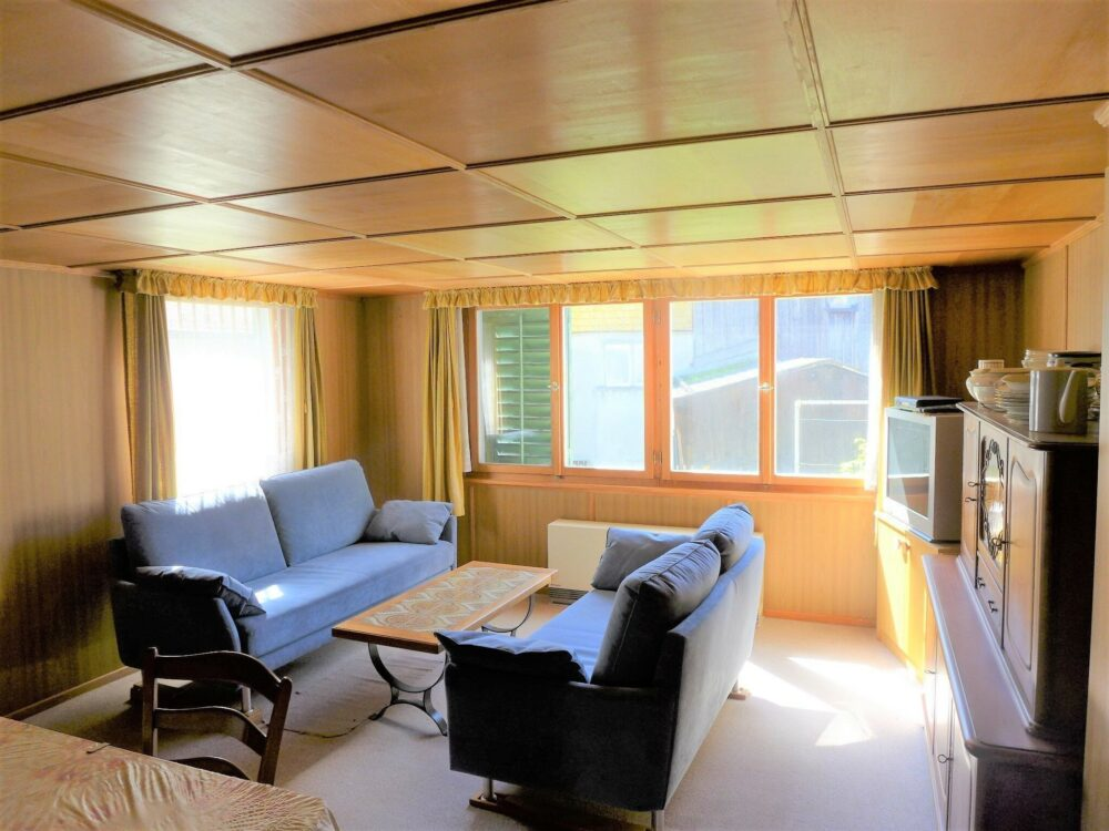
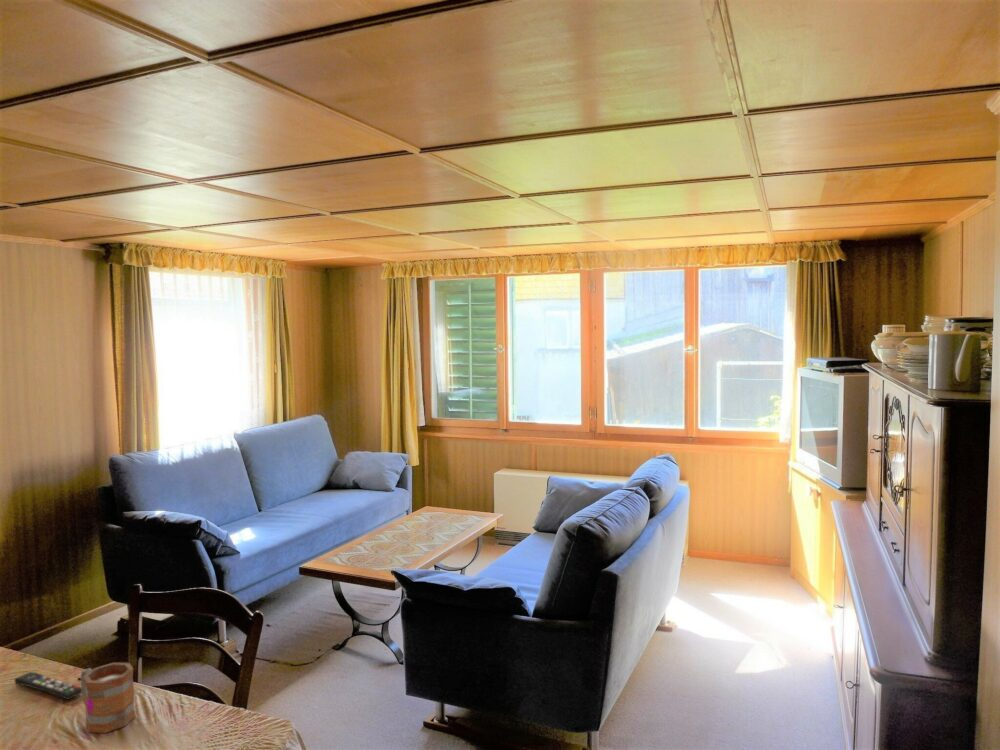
+ remote control (48, 685)
+ mug (103, 694)
